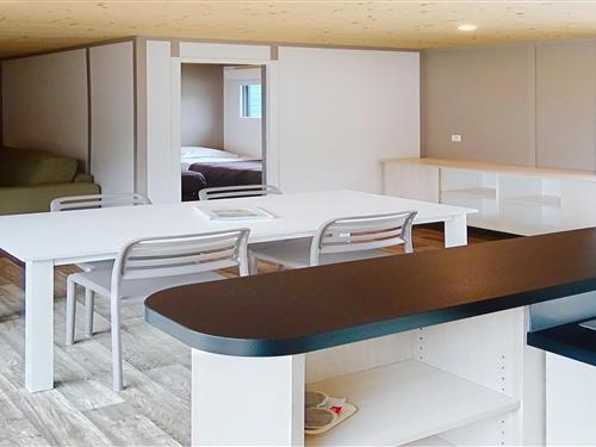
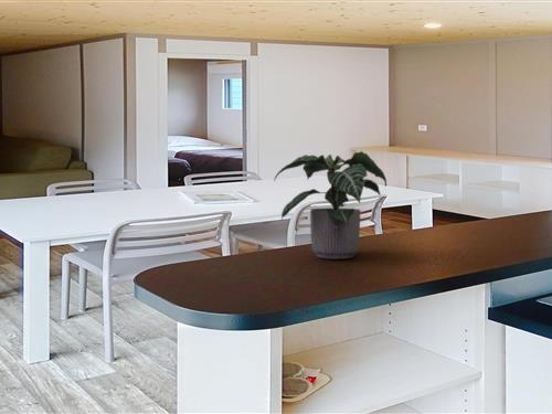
+ potted plant (333, 204)
